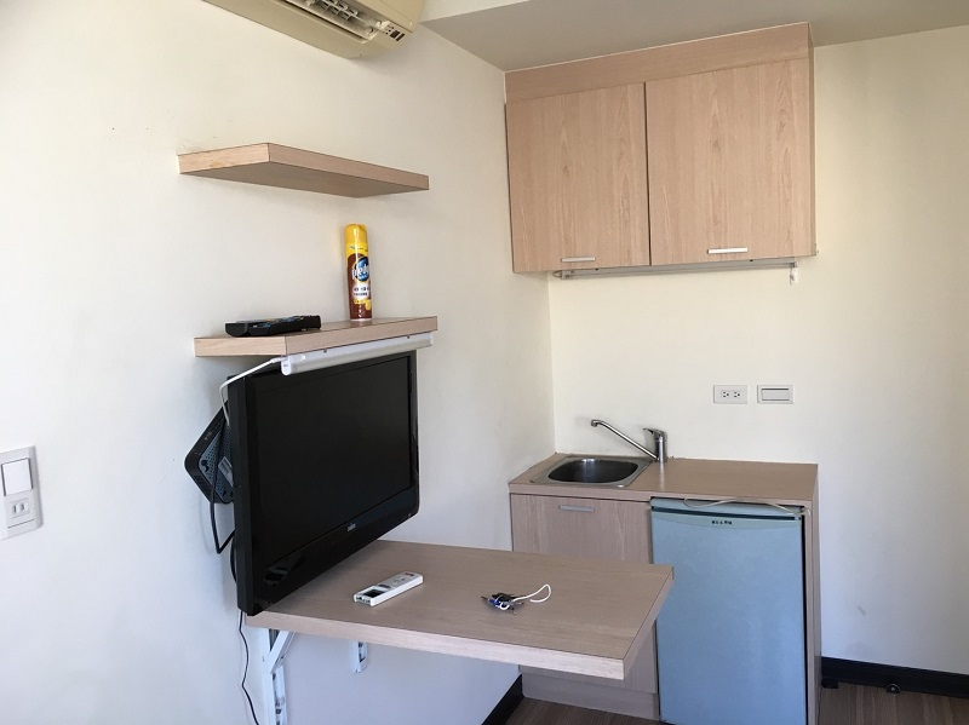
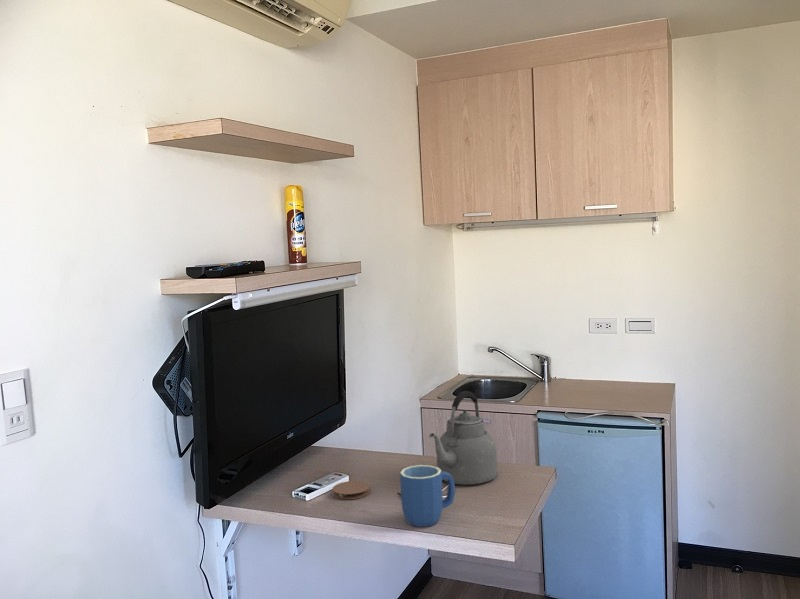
+ coaster (351, 489)
+ kettle (457, 437)
+ mug (426, 495)
